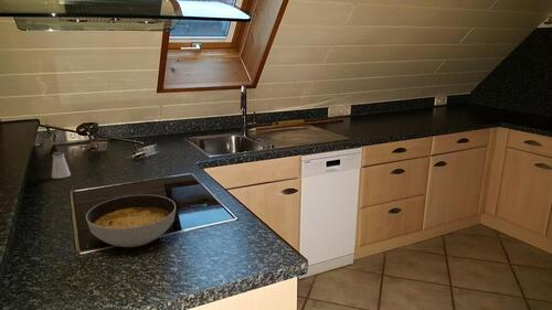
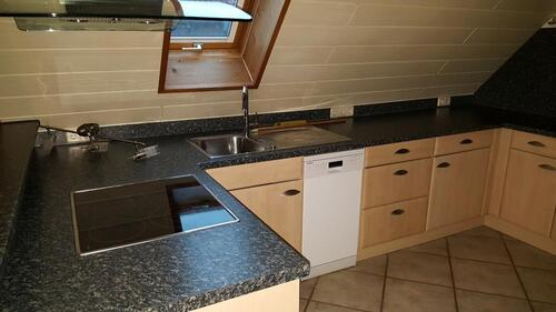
- soup bowl (134, 224)
- saltshaker (60, 164)
